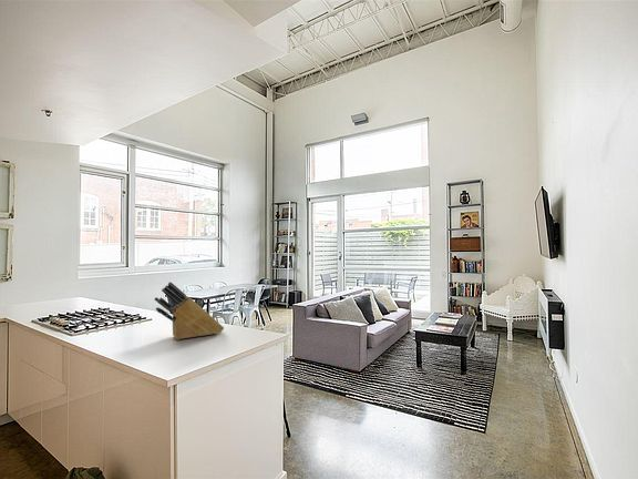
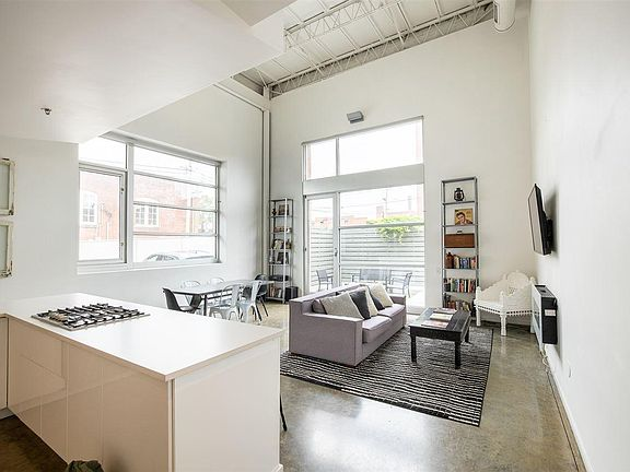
- knife block (189, 307)
